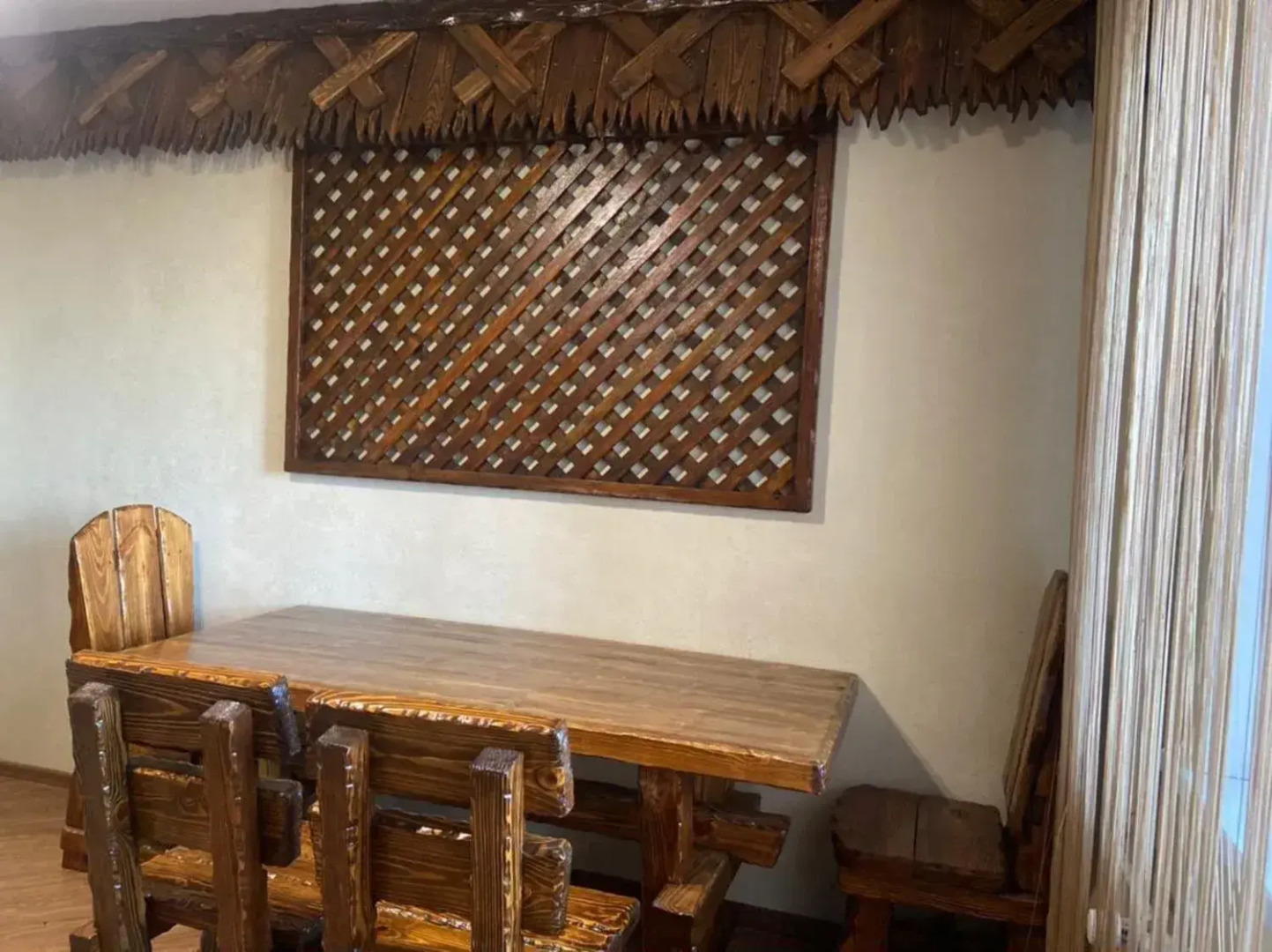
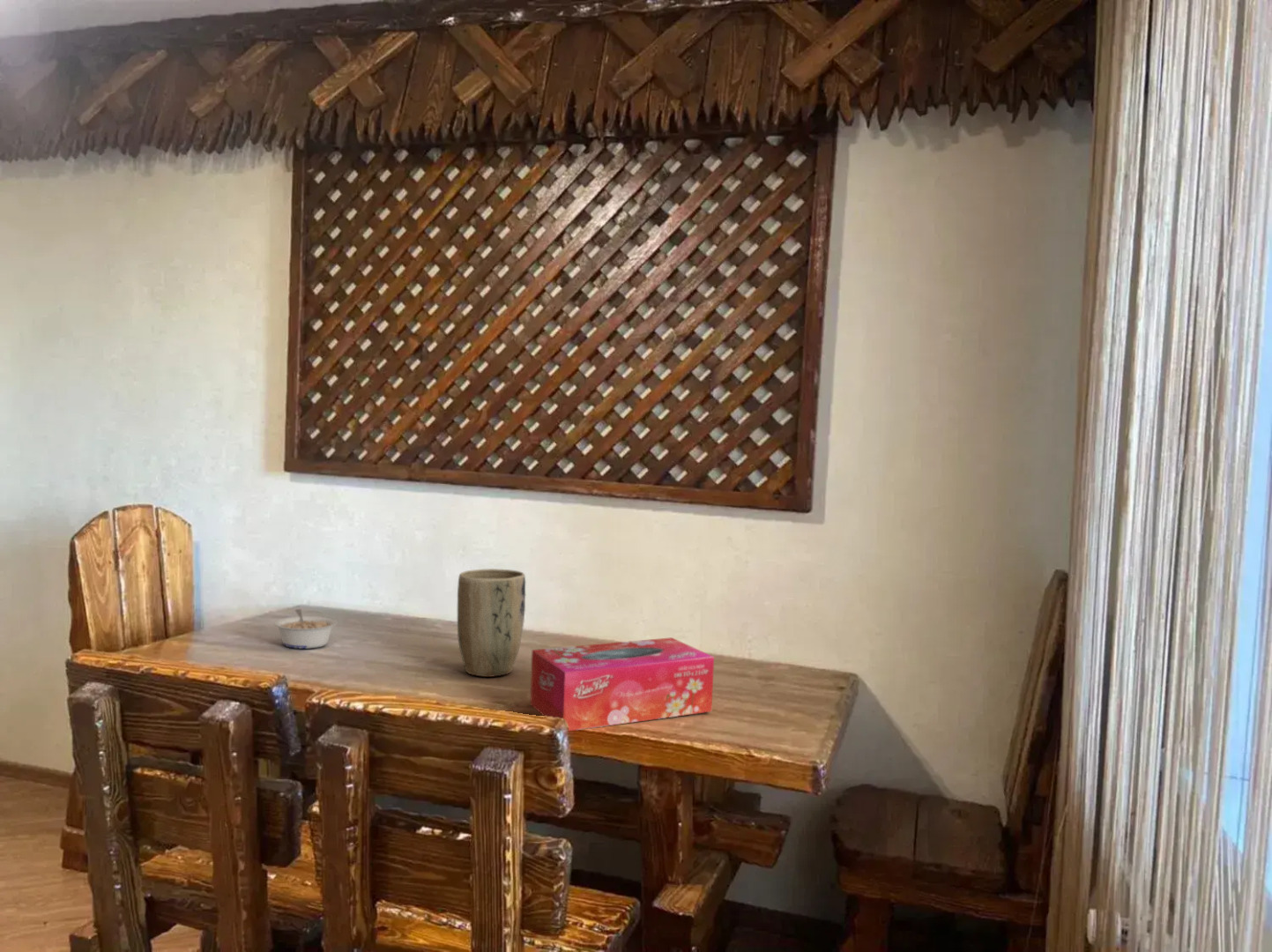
+ tissue box (621, 681)
+ plant pot (491, 621)
+ legume (303, 630)
